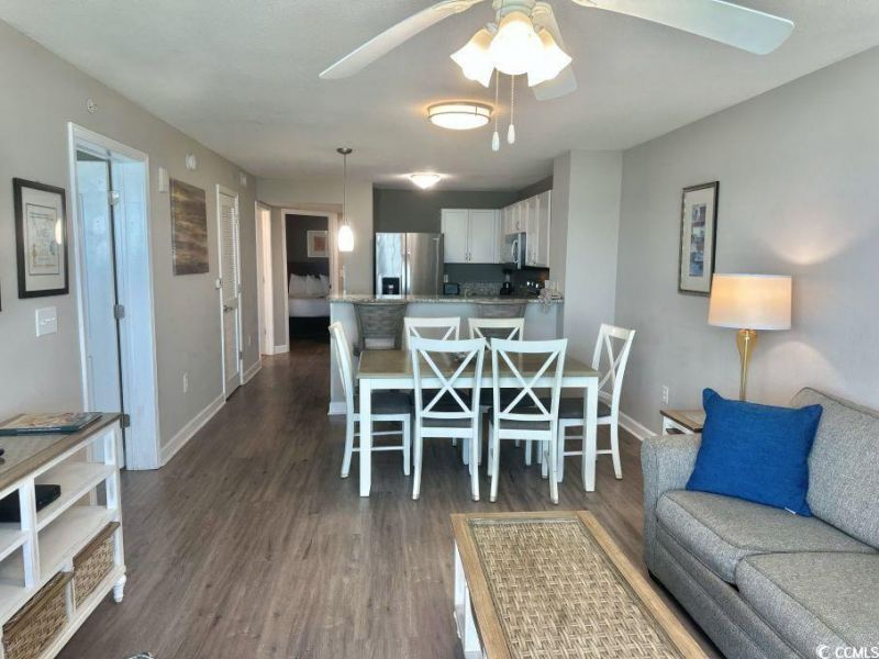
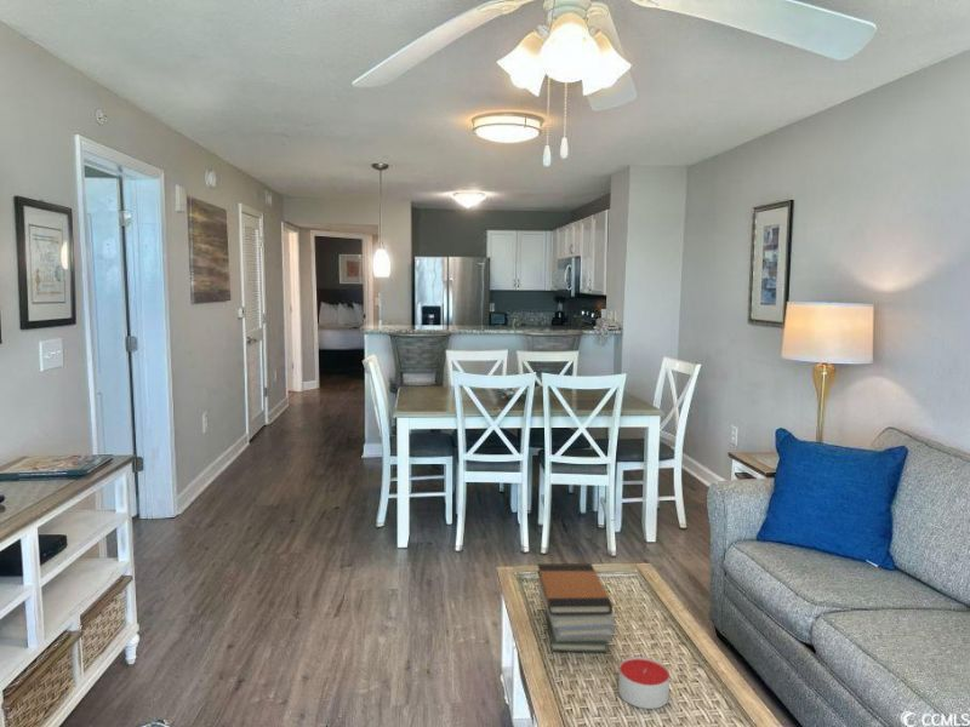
+ candle (643, 681)
+ book stack (572, 606)
